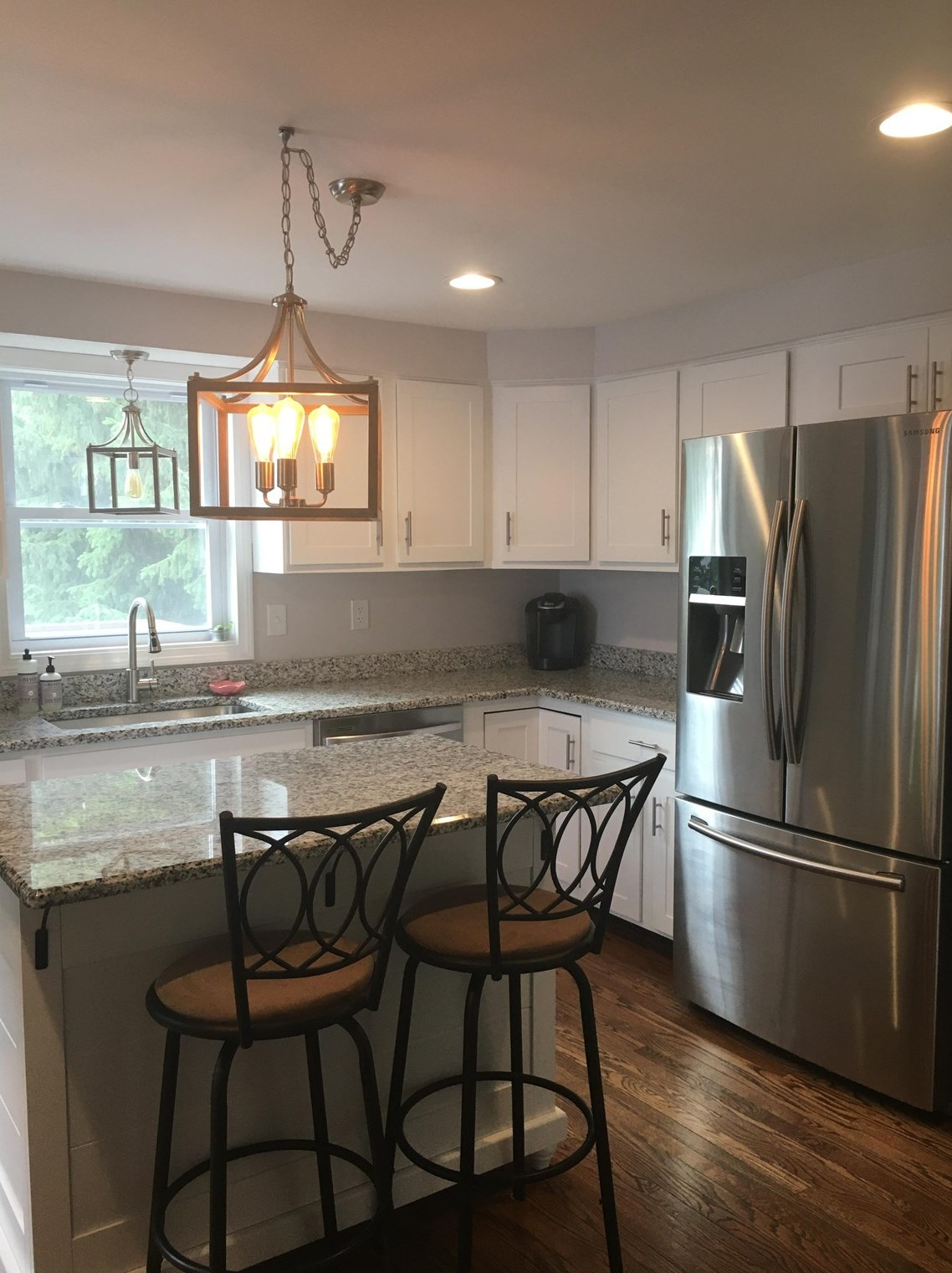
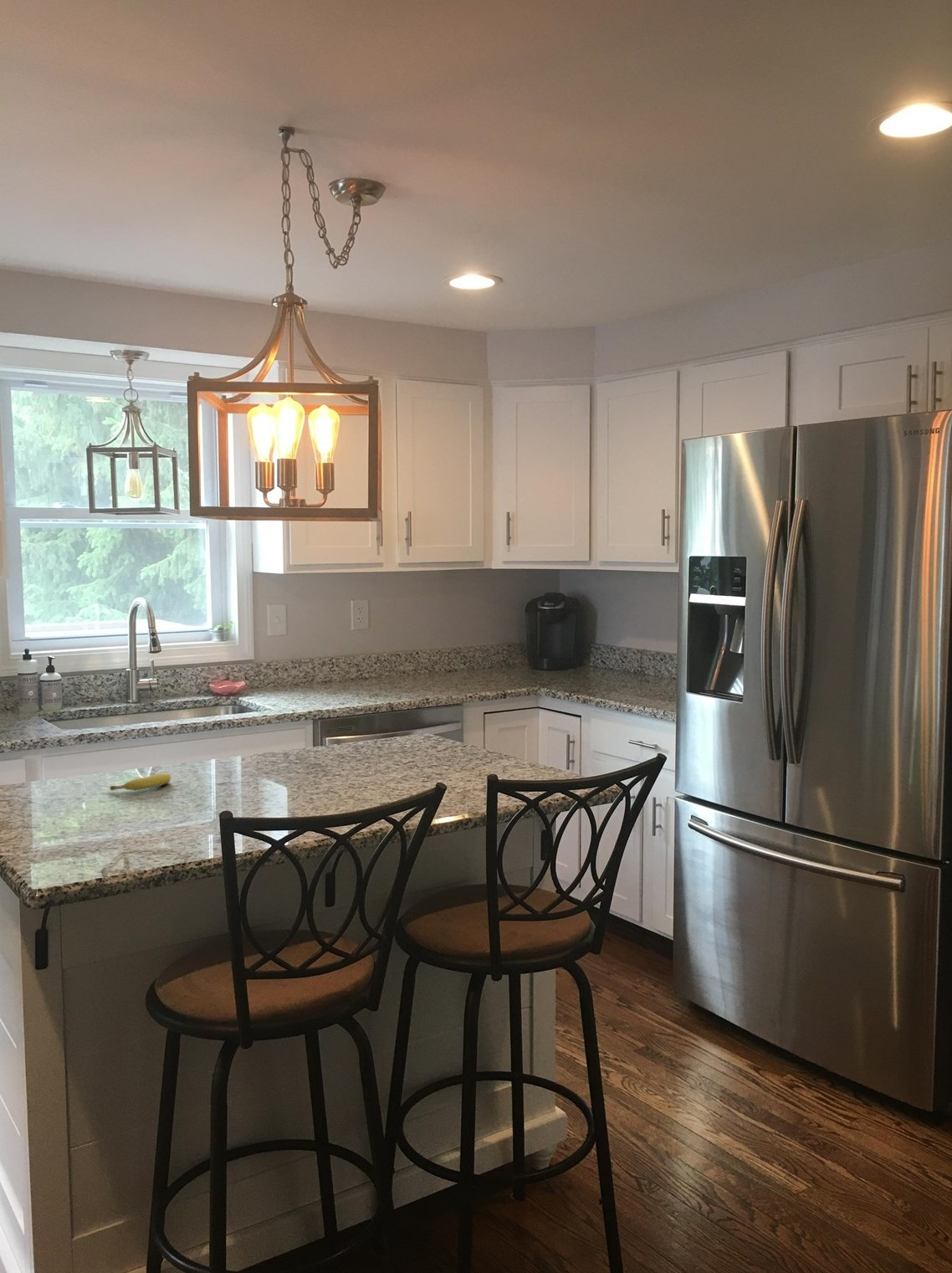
+ fruit (145, 781)
